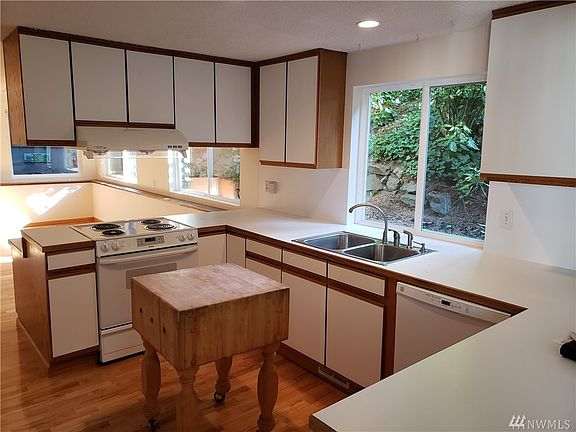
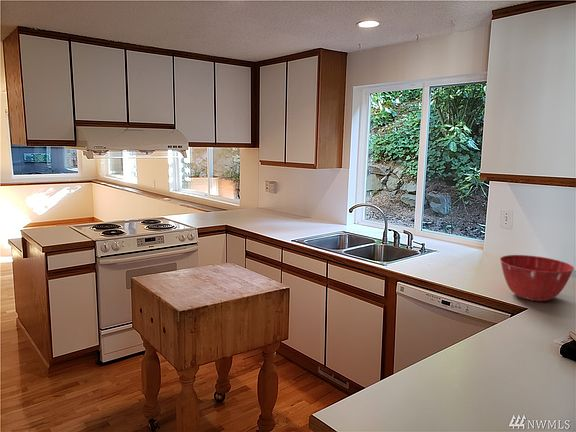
+ mixing bowl (534, 279)
